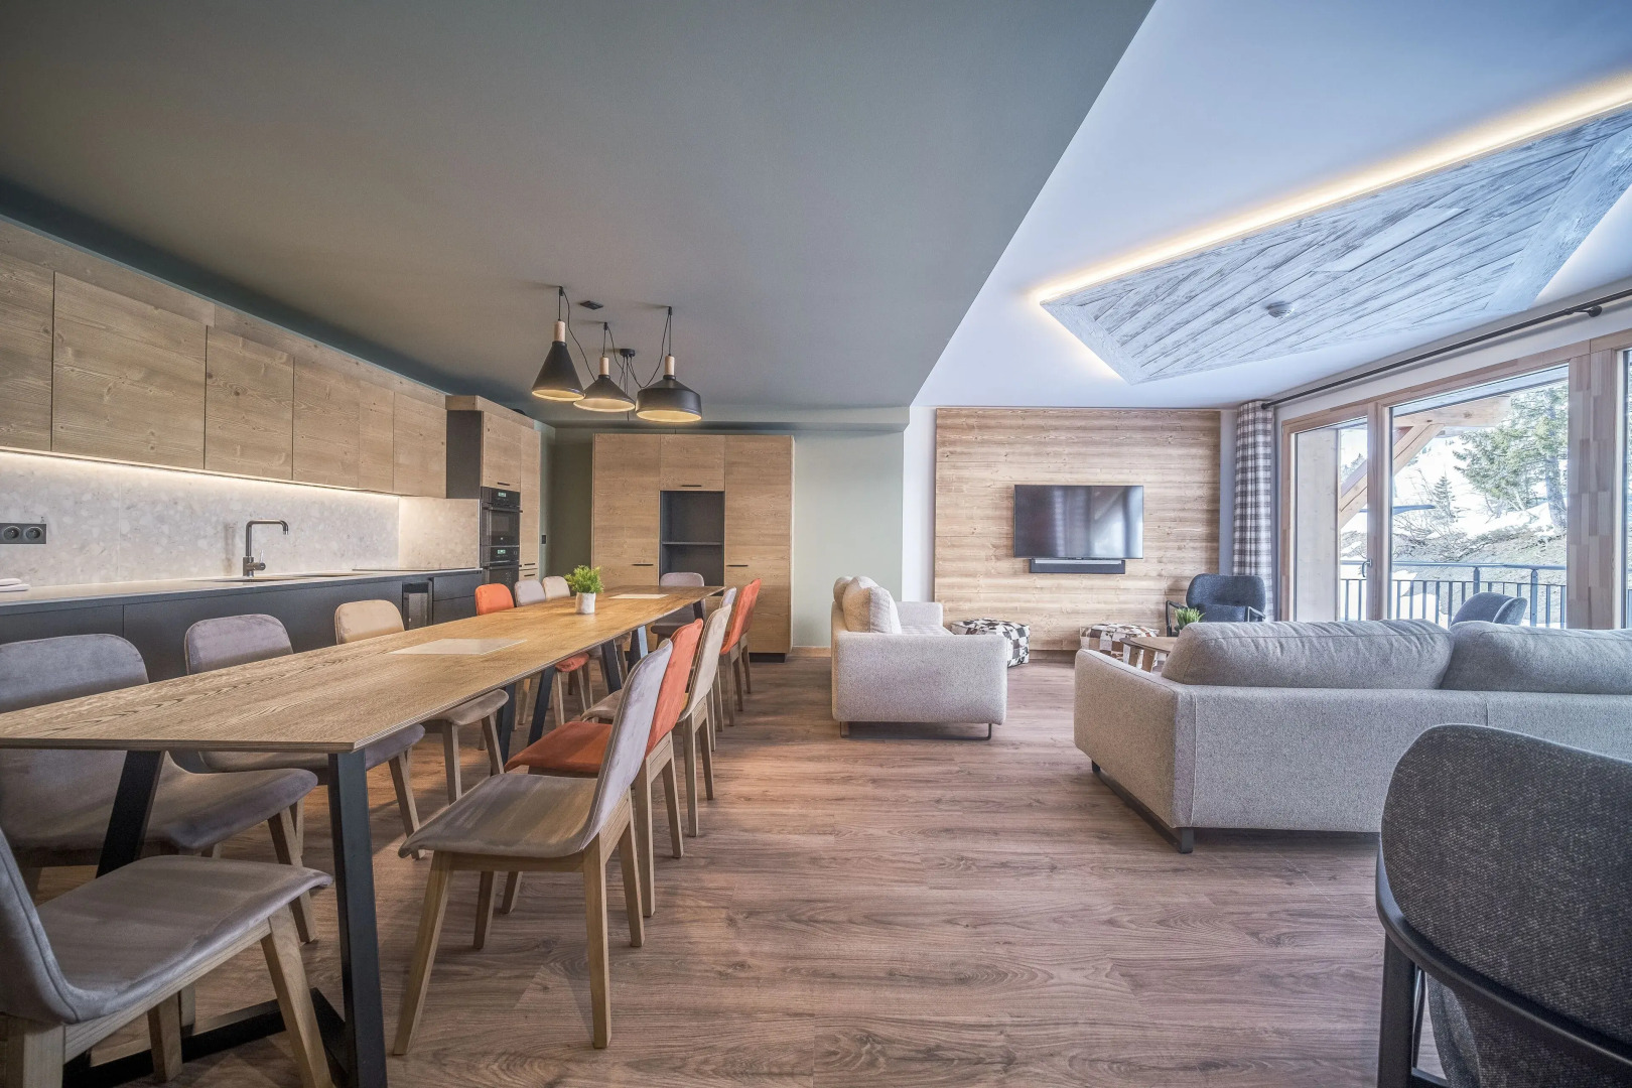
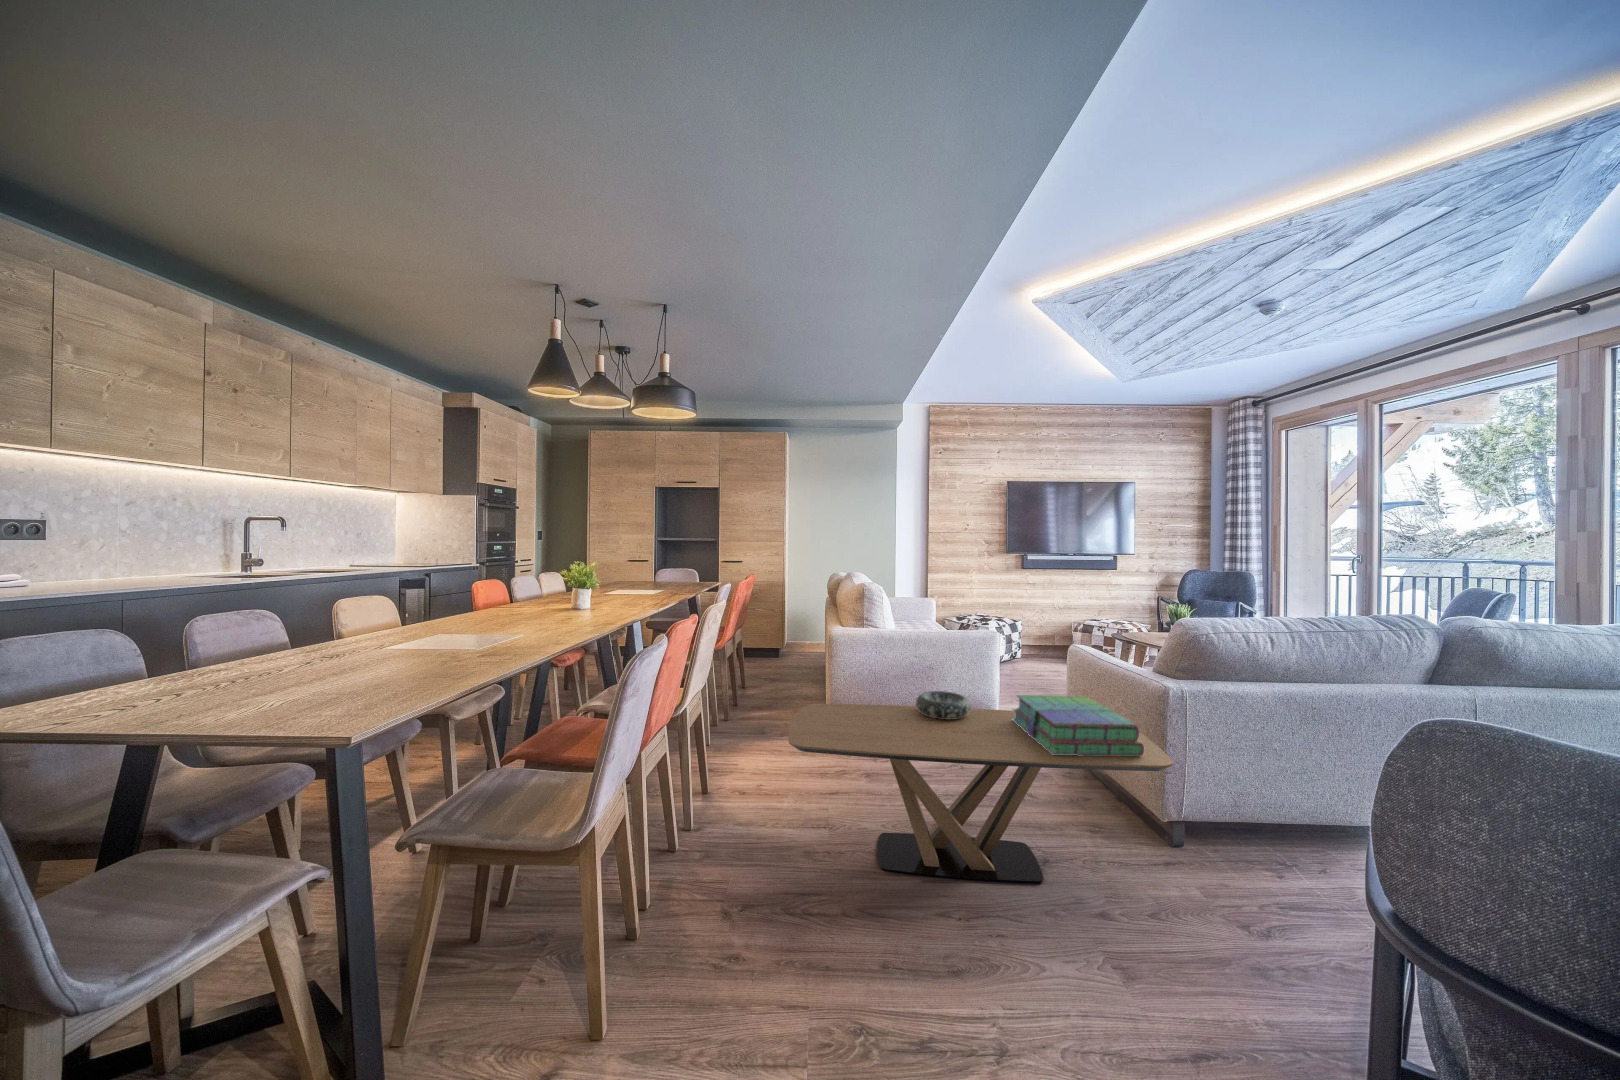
+ decorative bowl (943, 704)
+ stack of books (1072, 721)
+ coffee table (963, 793)
